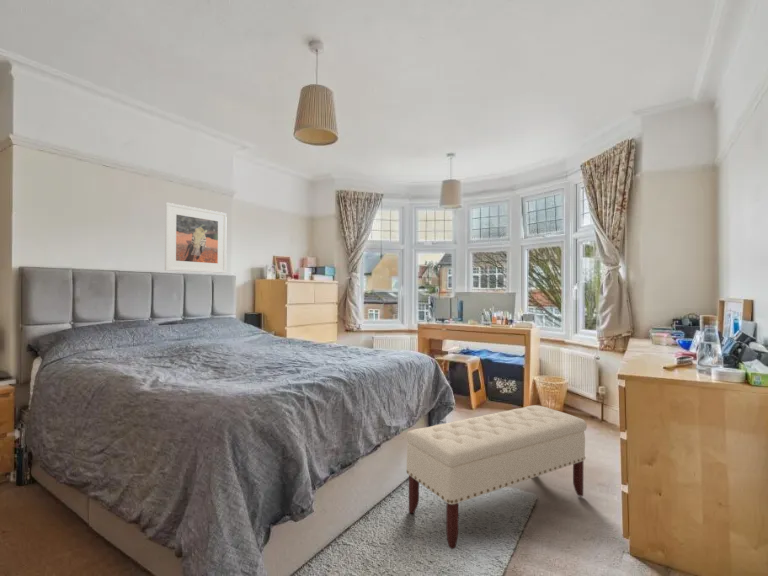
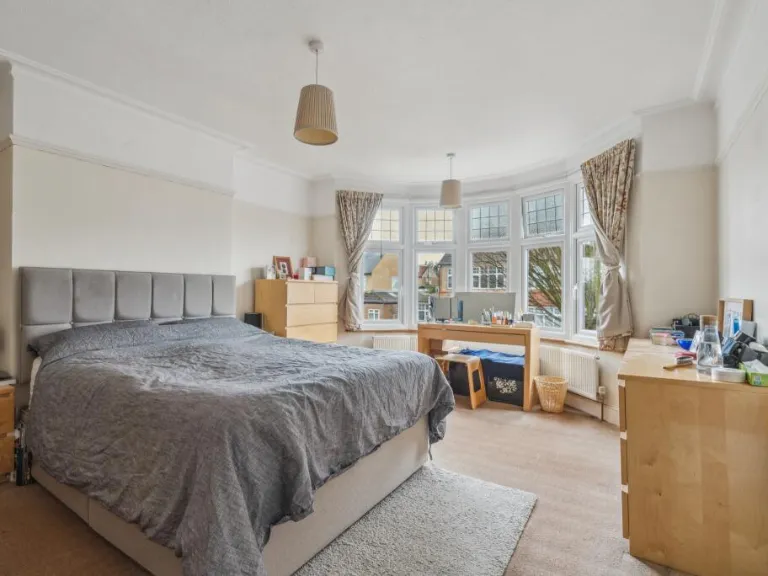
- bench (499, 463)
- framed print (197, 240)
